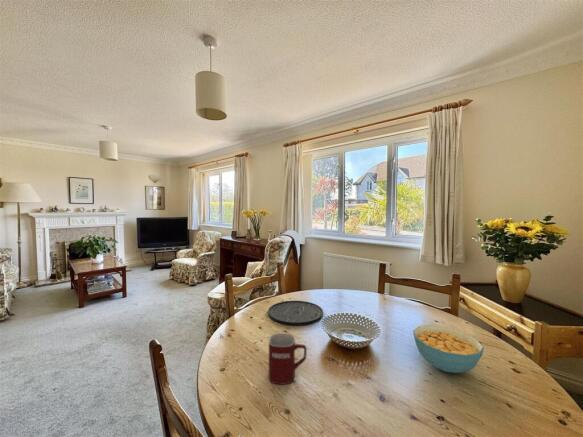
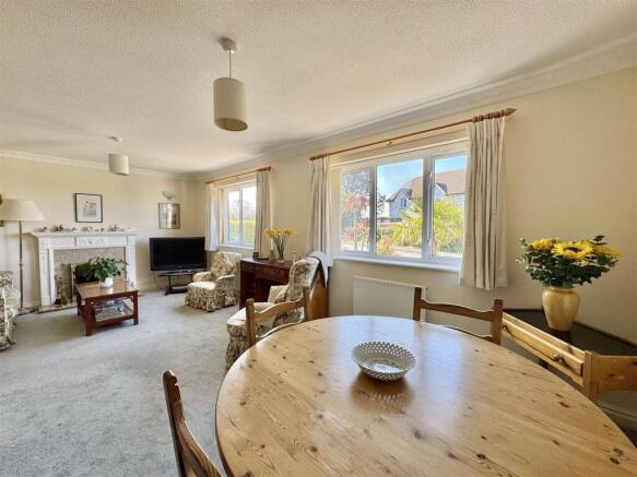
- plate (295, 311)
- cereal bowl (445, 352)
- mug (287, 357)
